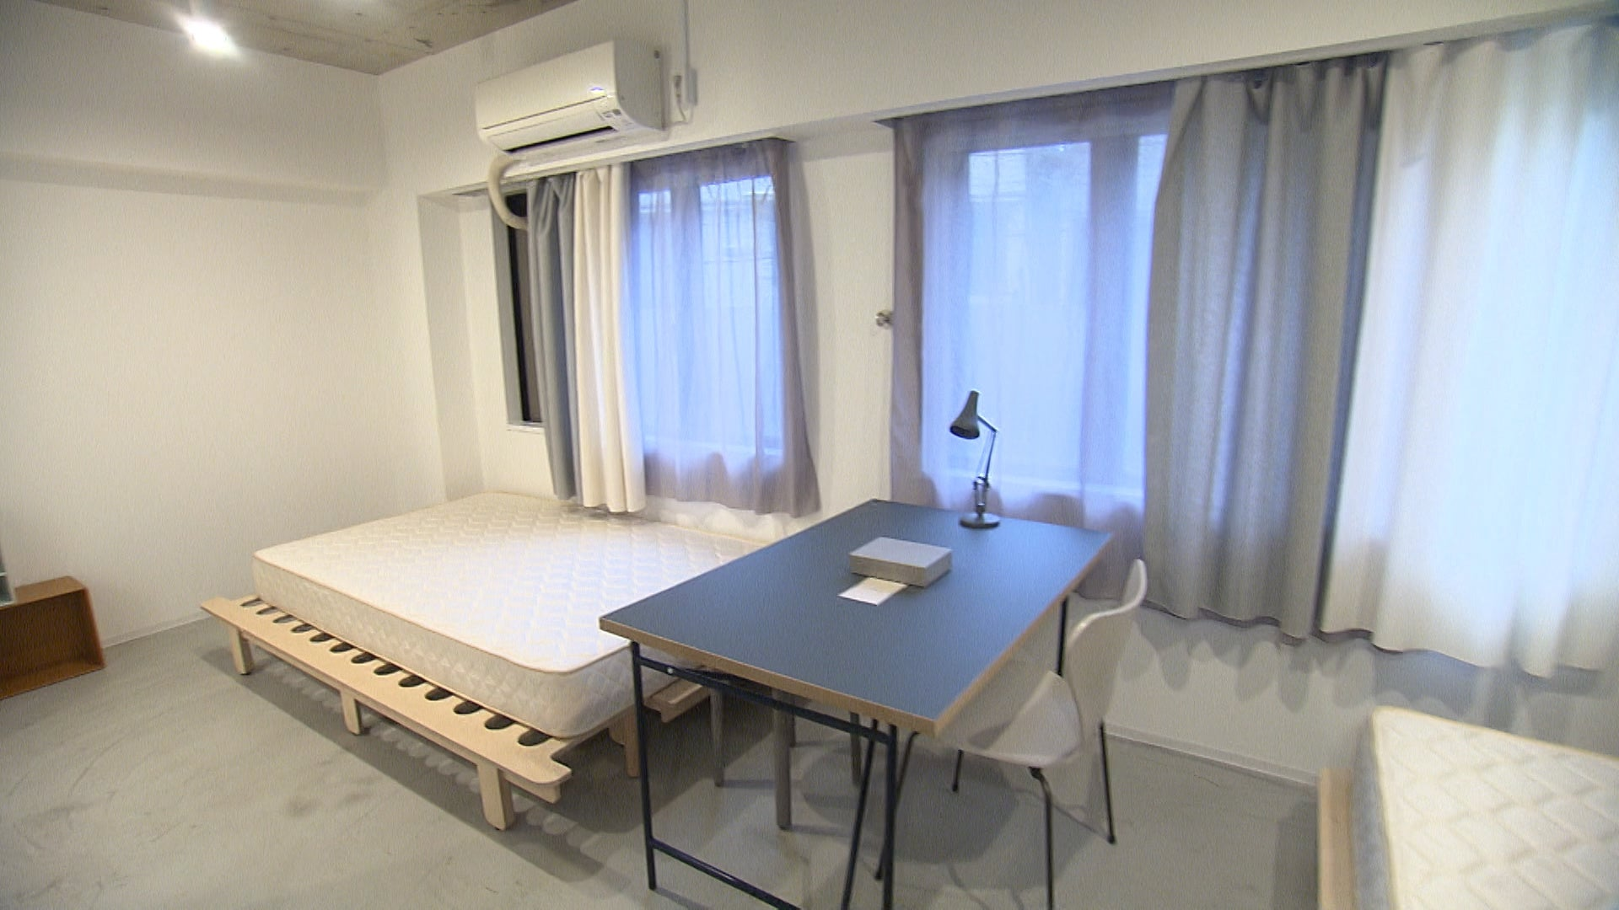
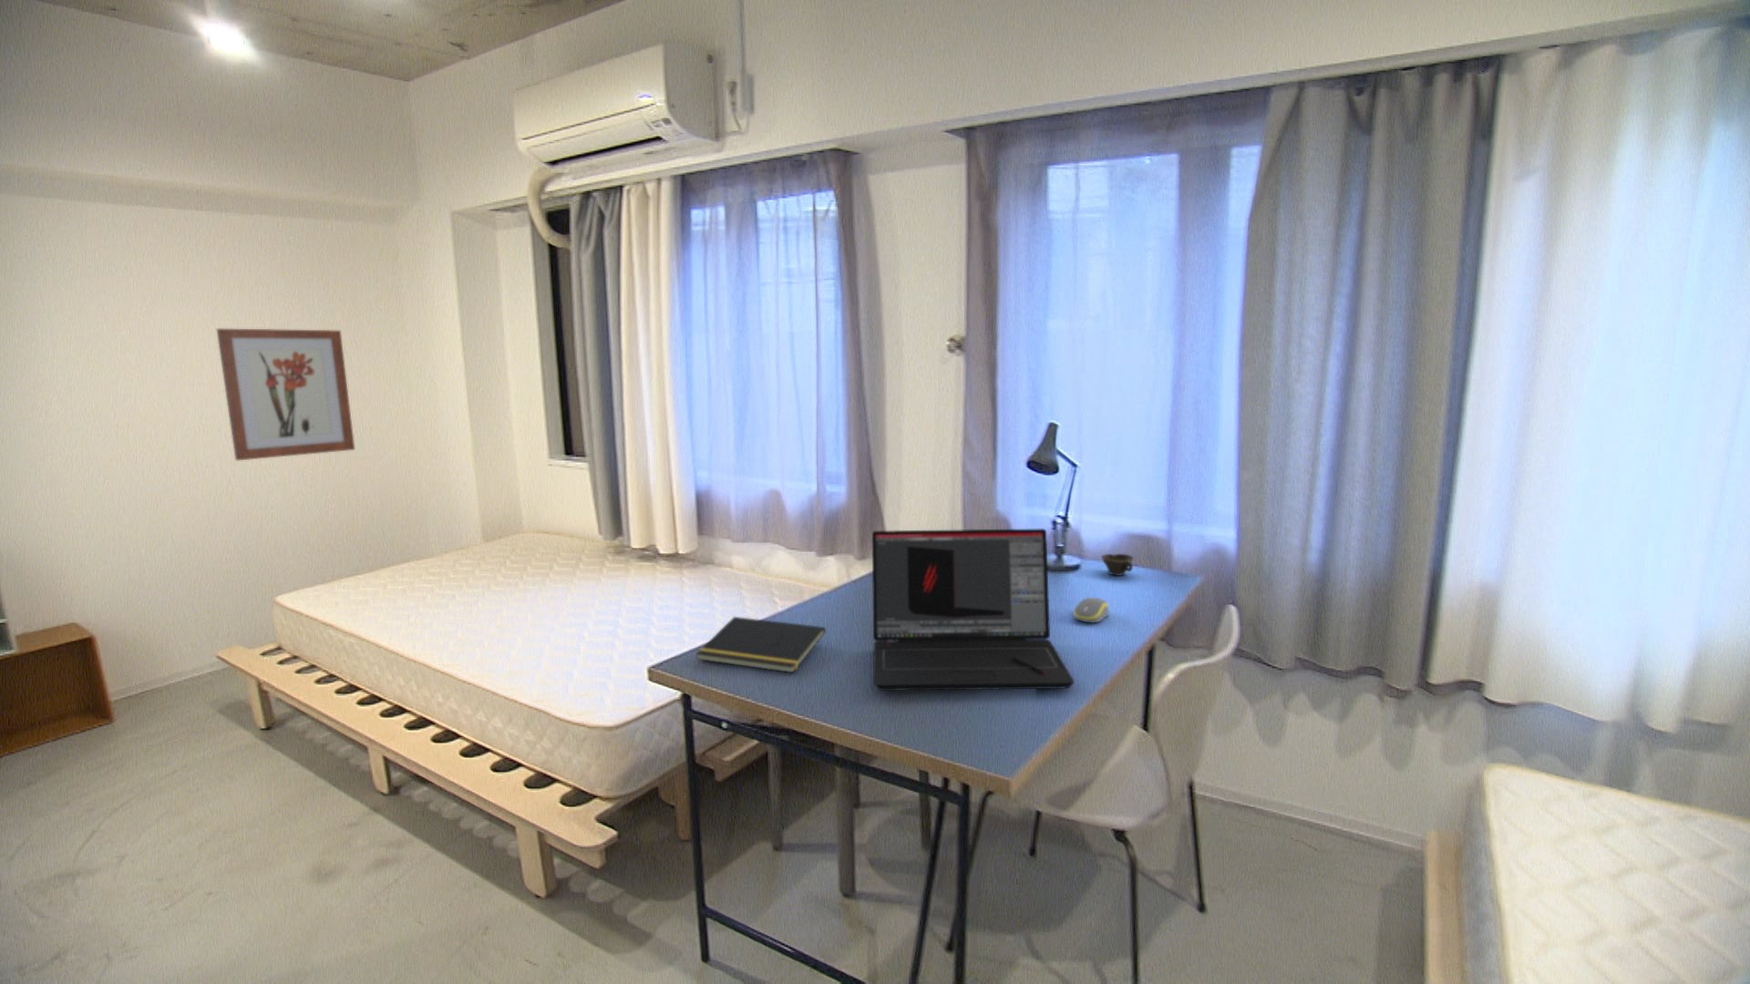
+ notepad (762, 643)
+ cup (1118, 565)
+ laptop (965, 604)
+ wall art (290, 393)
+ computer mouse (1091, 608)
